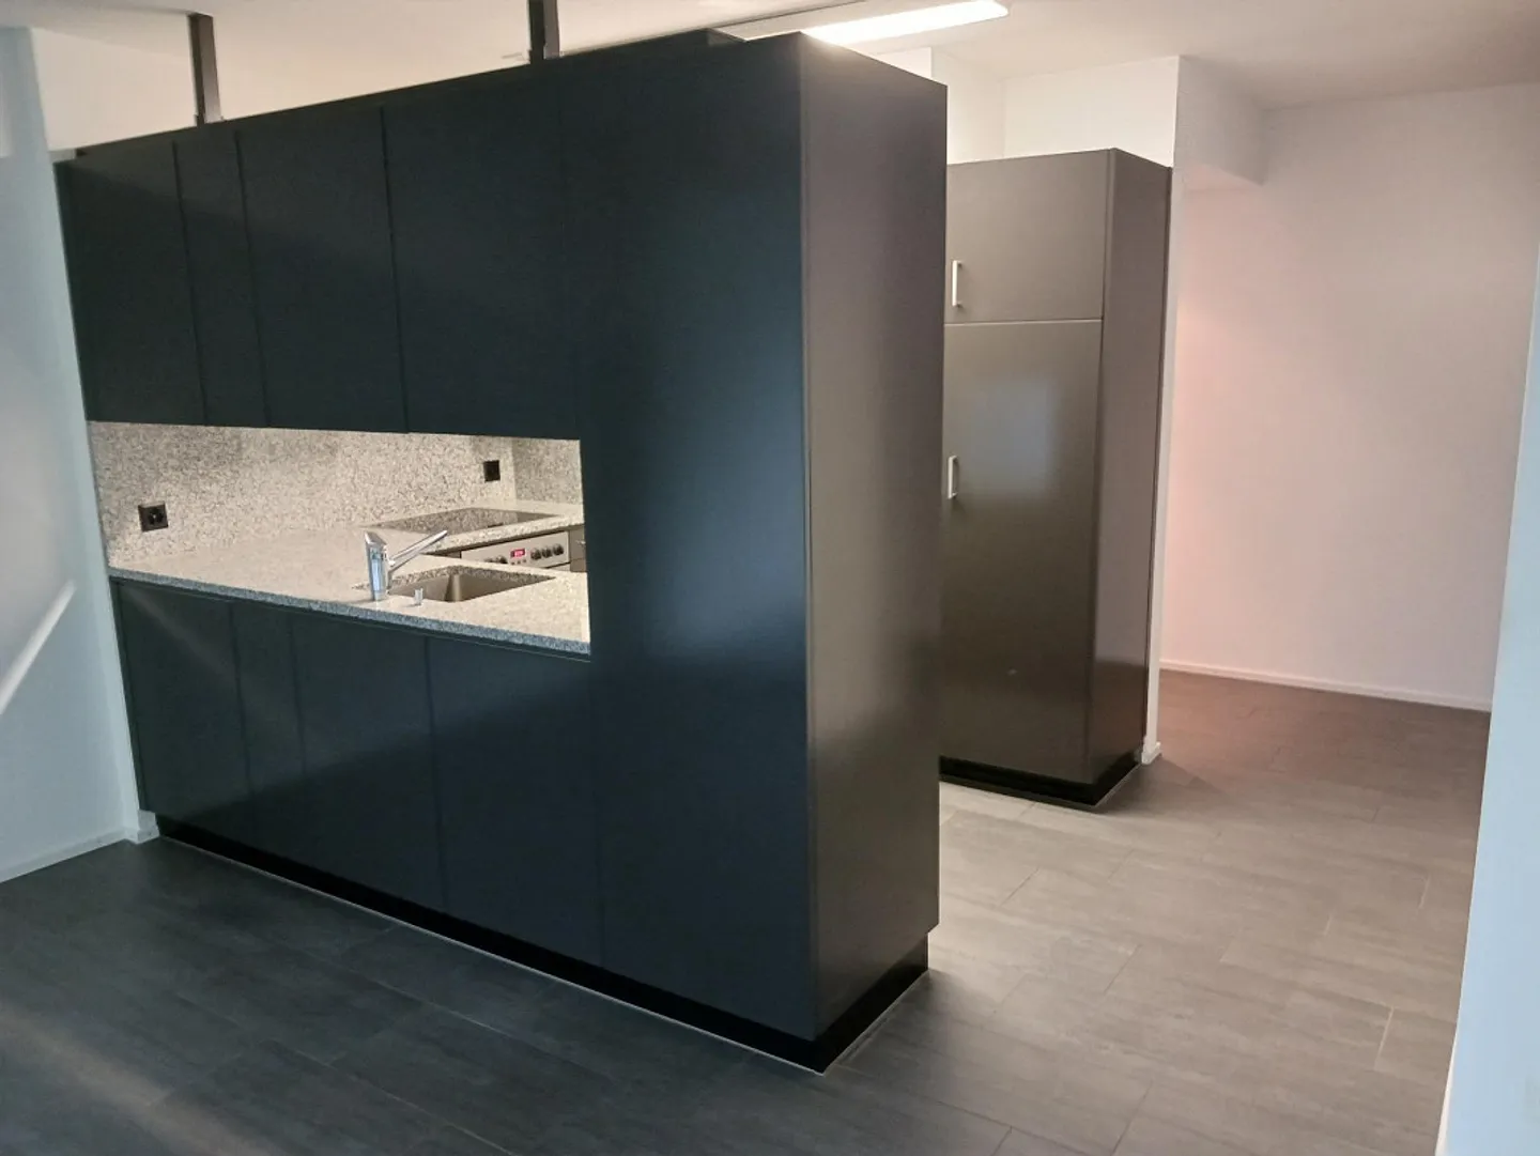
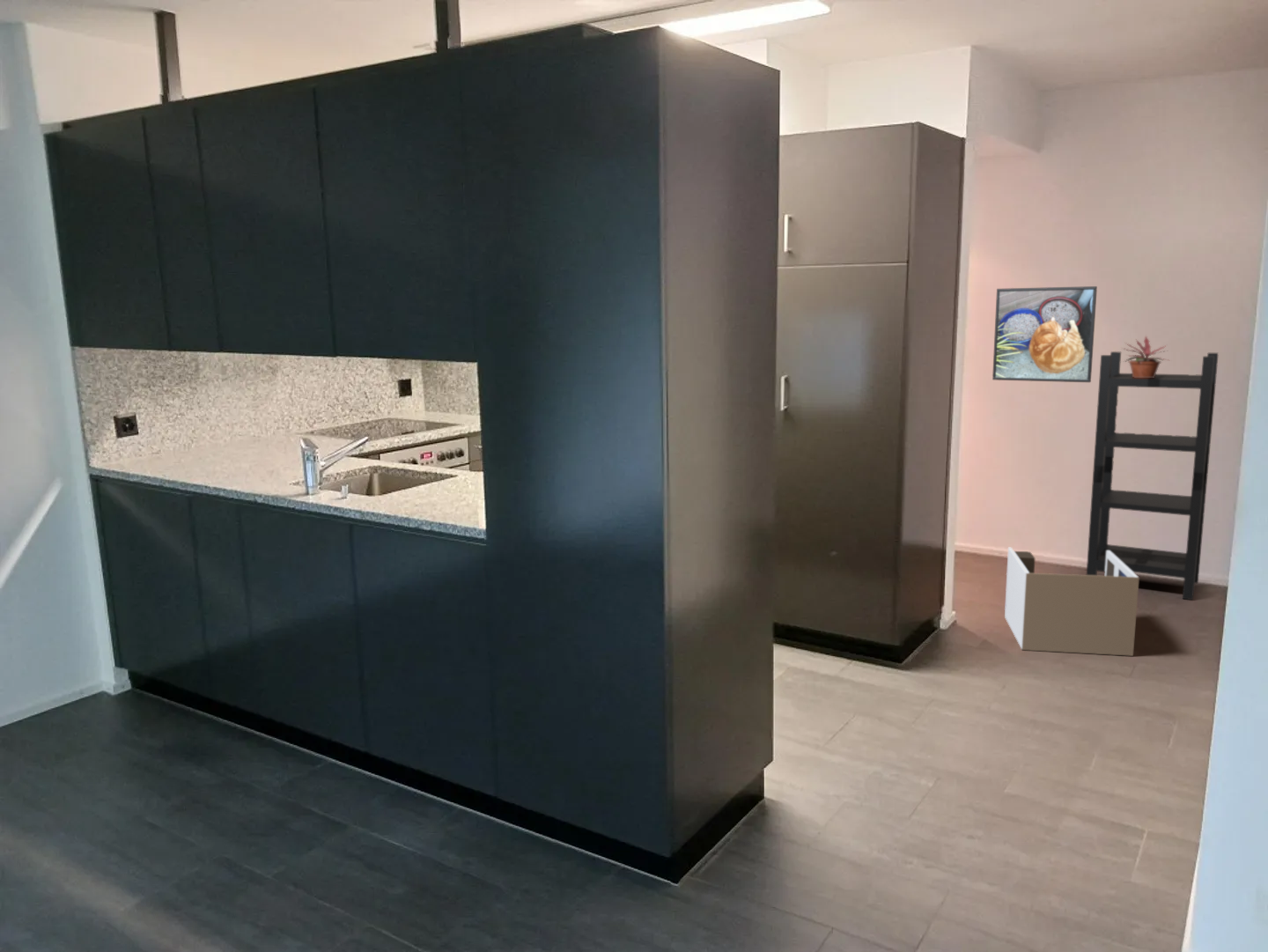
+ potted plant (1144, 356)
+ architectural model (1067, 598)
+ shelving unit (1148, 492)
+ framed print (1043, 335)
